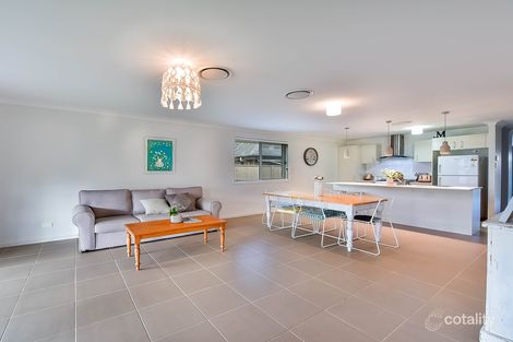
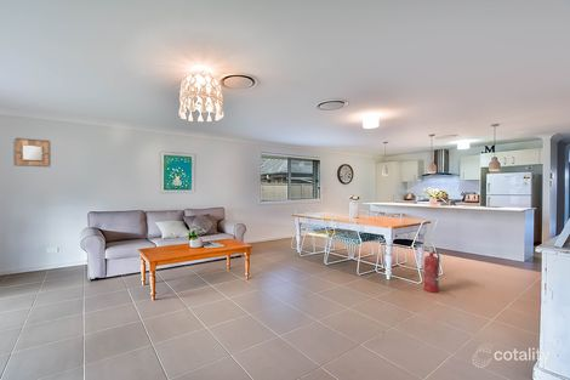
+ fire extinguisher (429, 267)
+ home mirror (33, 152)
